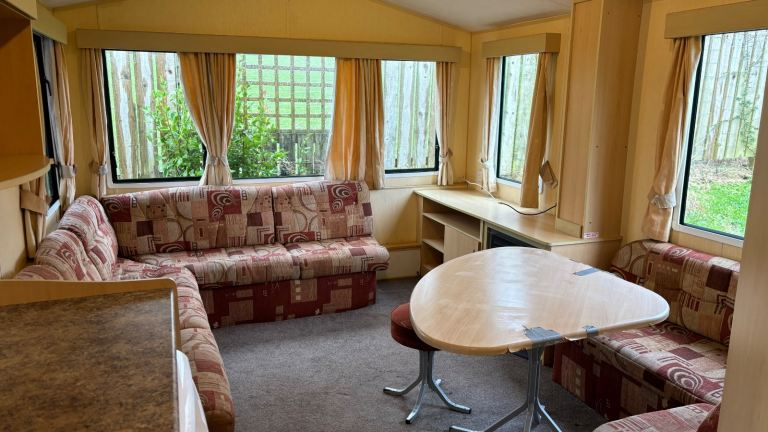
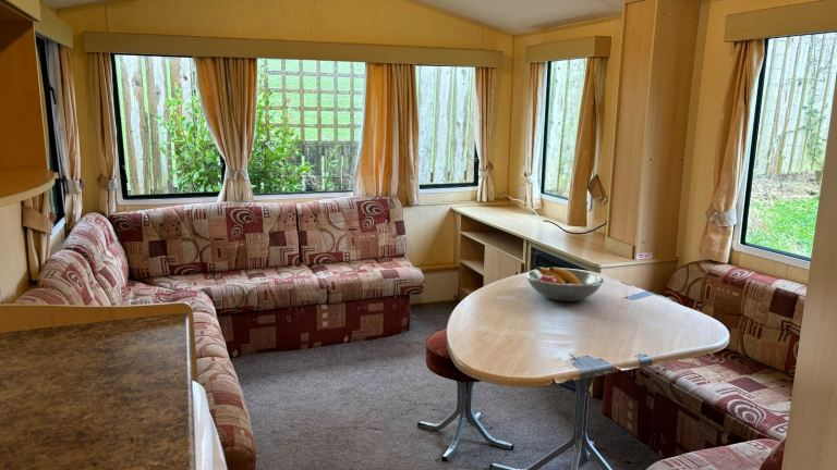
+ fruit bowl (563, 284)
